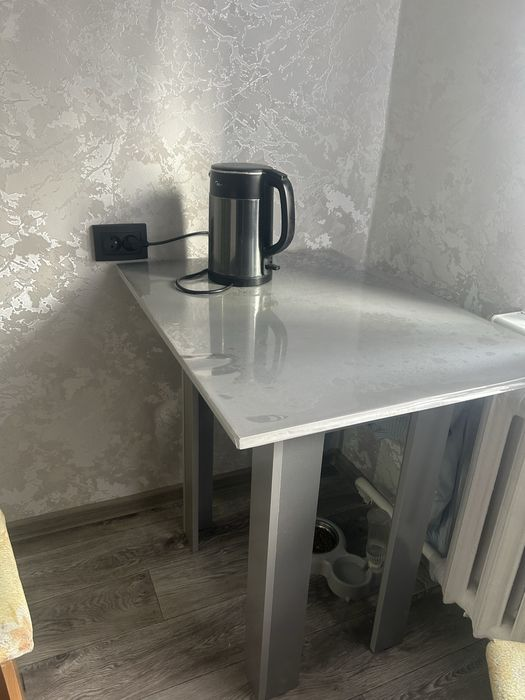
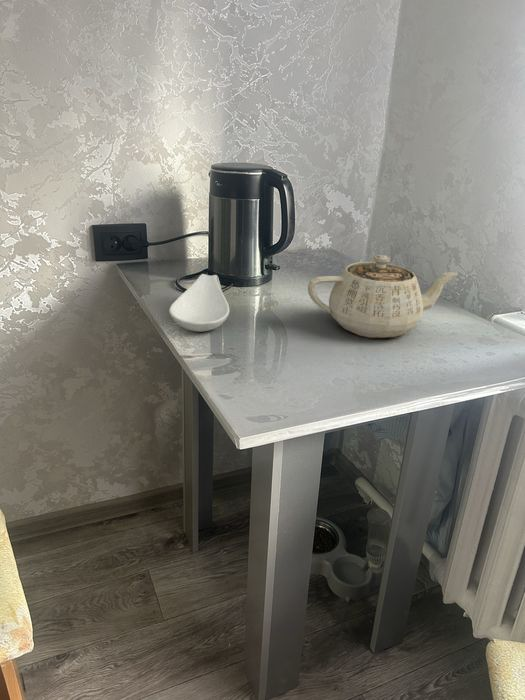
+ teapot (381, 292)
+ spoon rest (203, 299)
